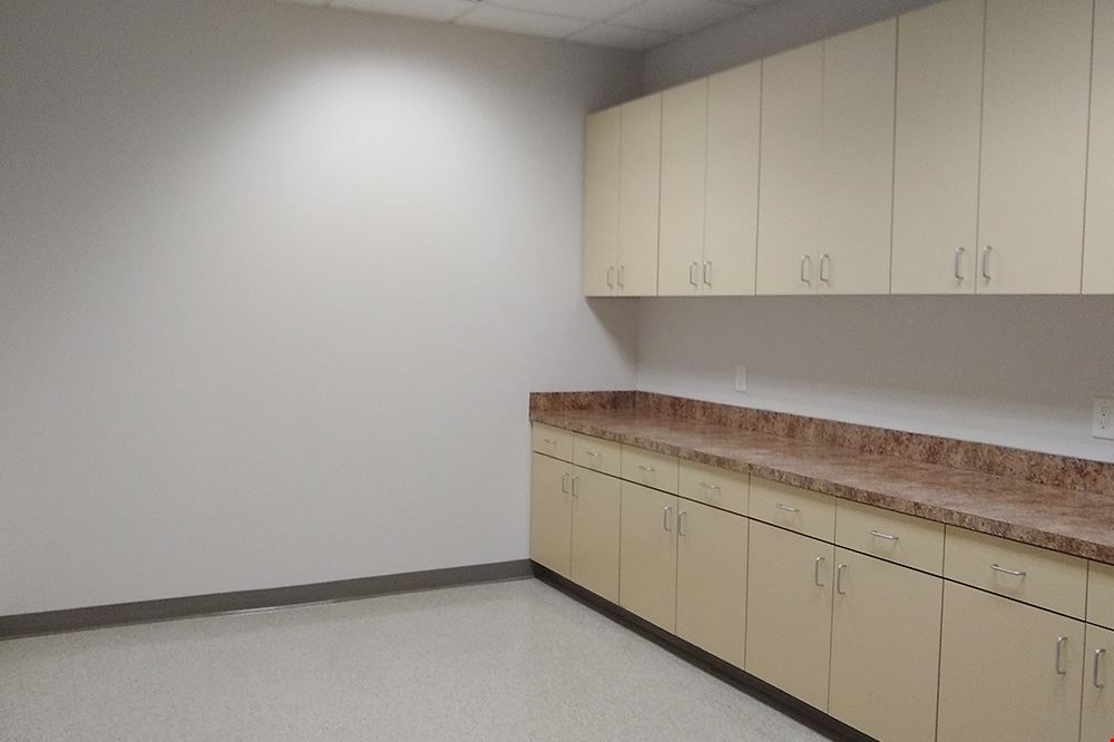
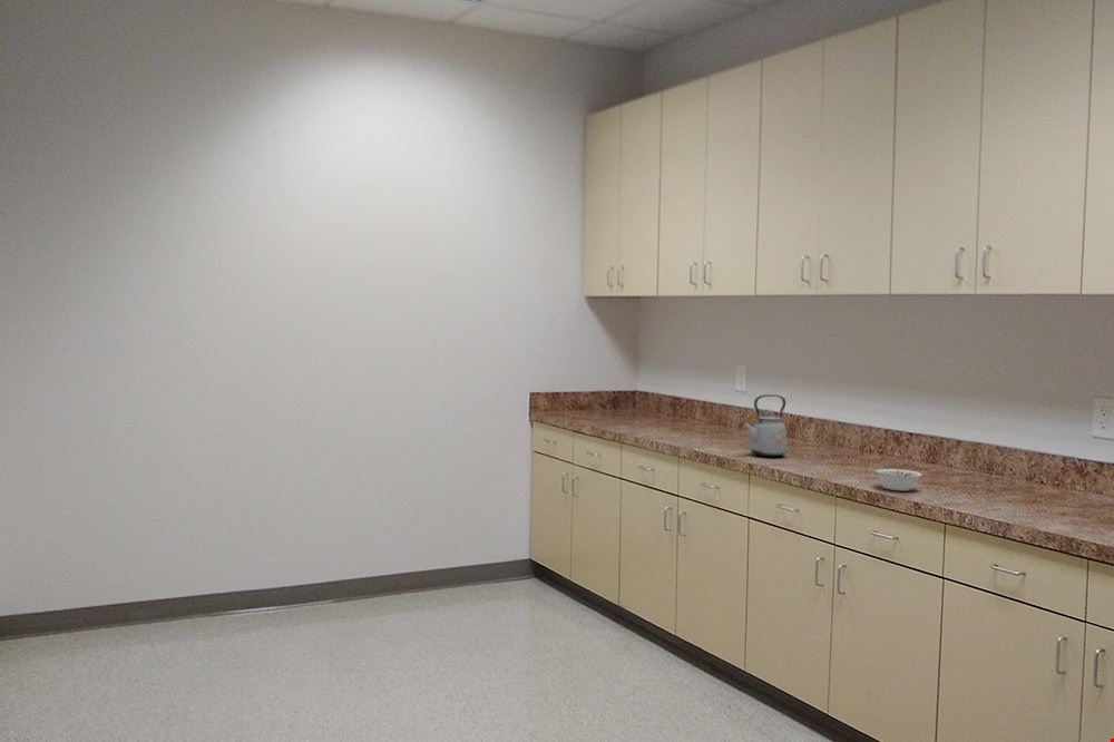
+ kettle (763, 424)
+ legume (899, 478)
